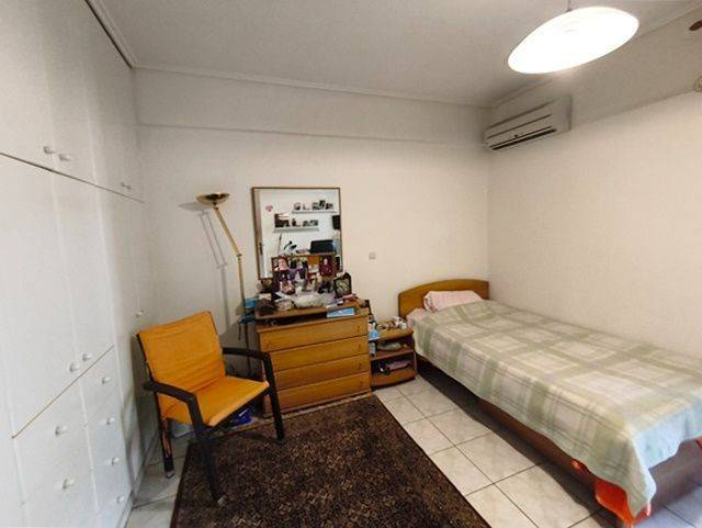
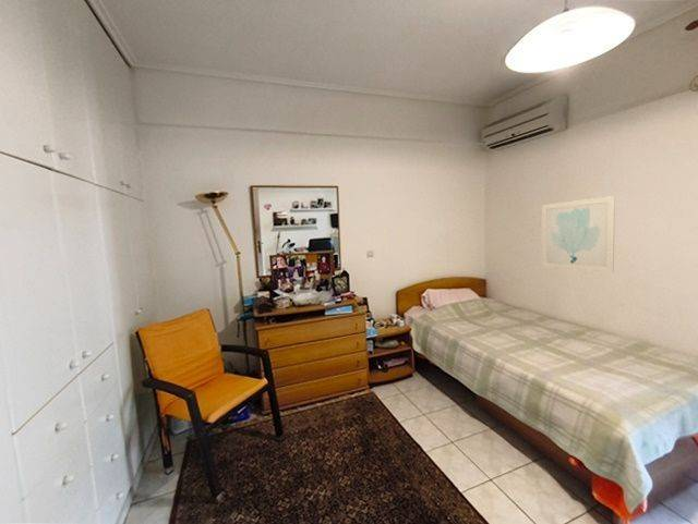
+ wall art (574, 235)
